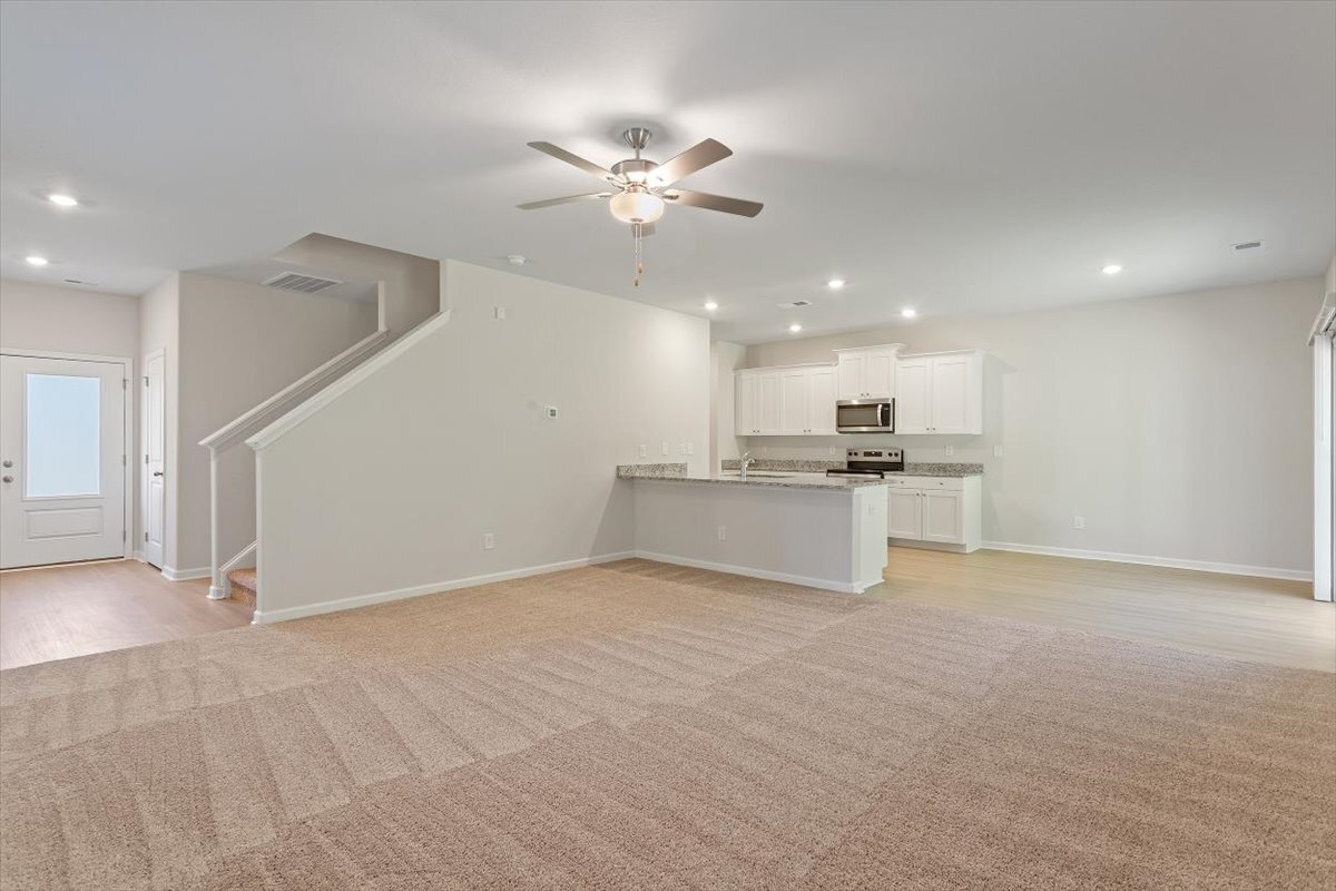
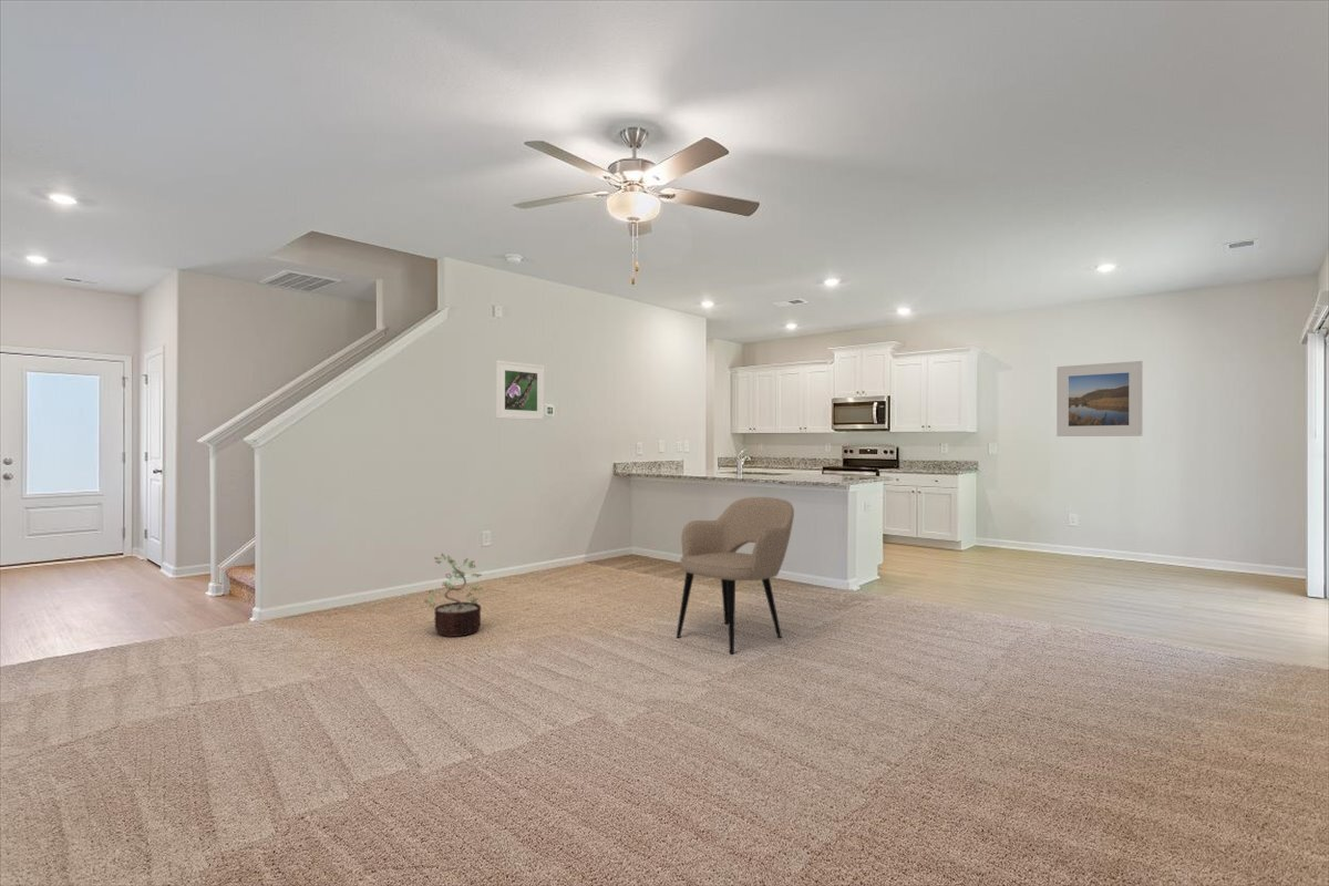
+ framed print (521, 391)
+ decorative plant (455, 589)
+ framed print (1098, 400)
+ armchair (736, 567)
